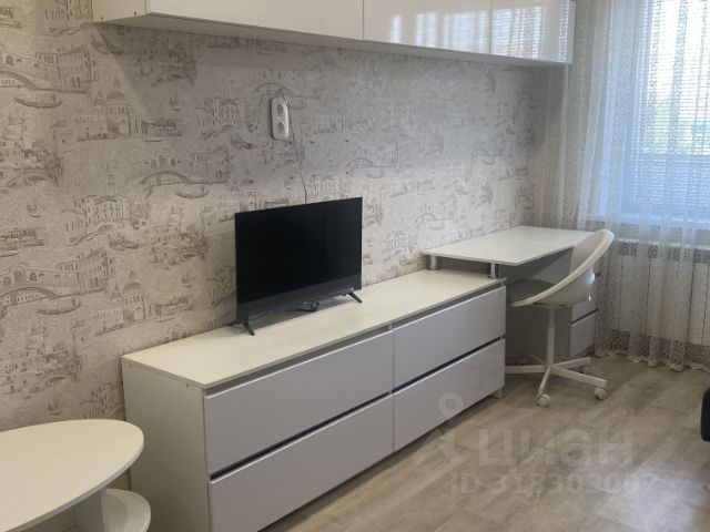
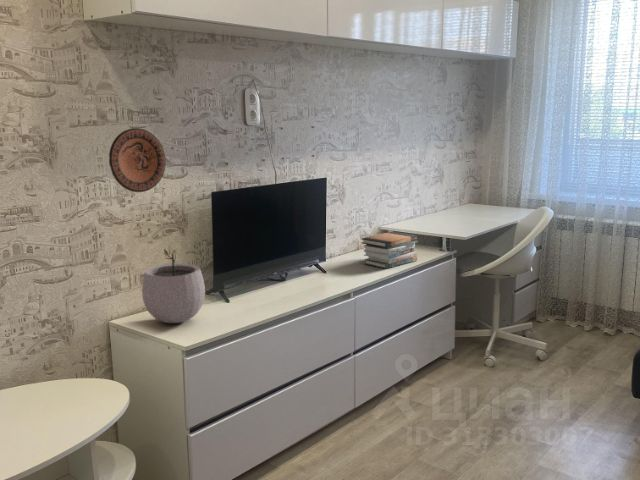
+ plant pot (173, 283)
+ book stack (389, 249)
+ decorative plate (137, 160)
